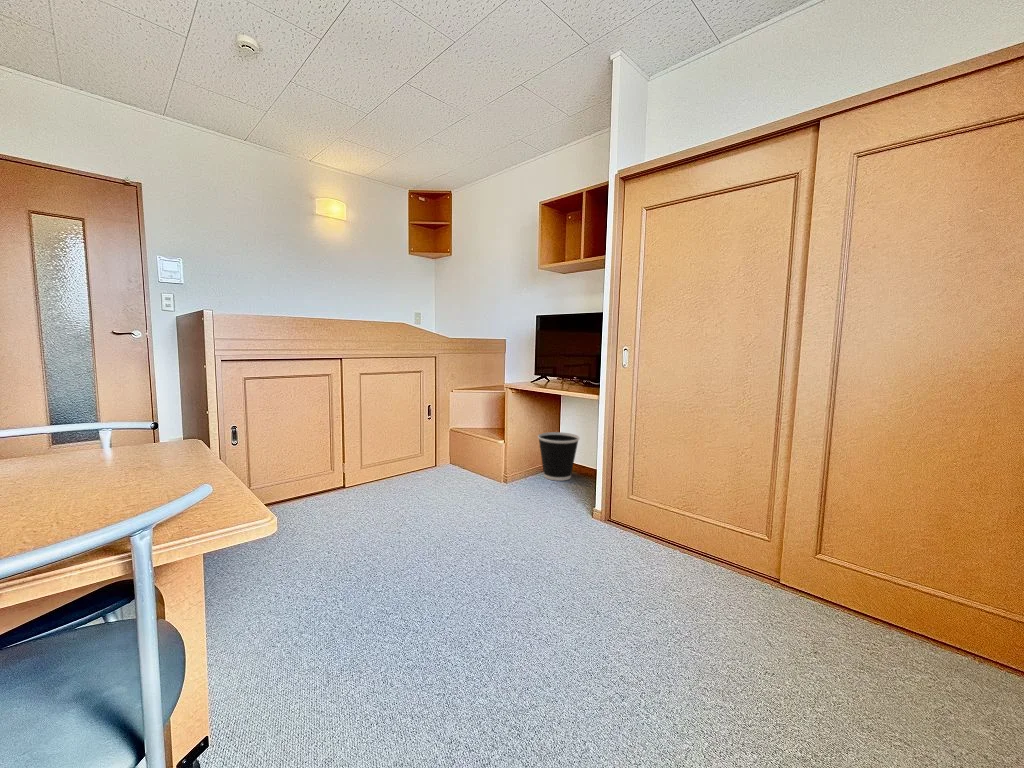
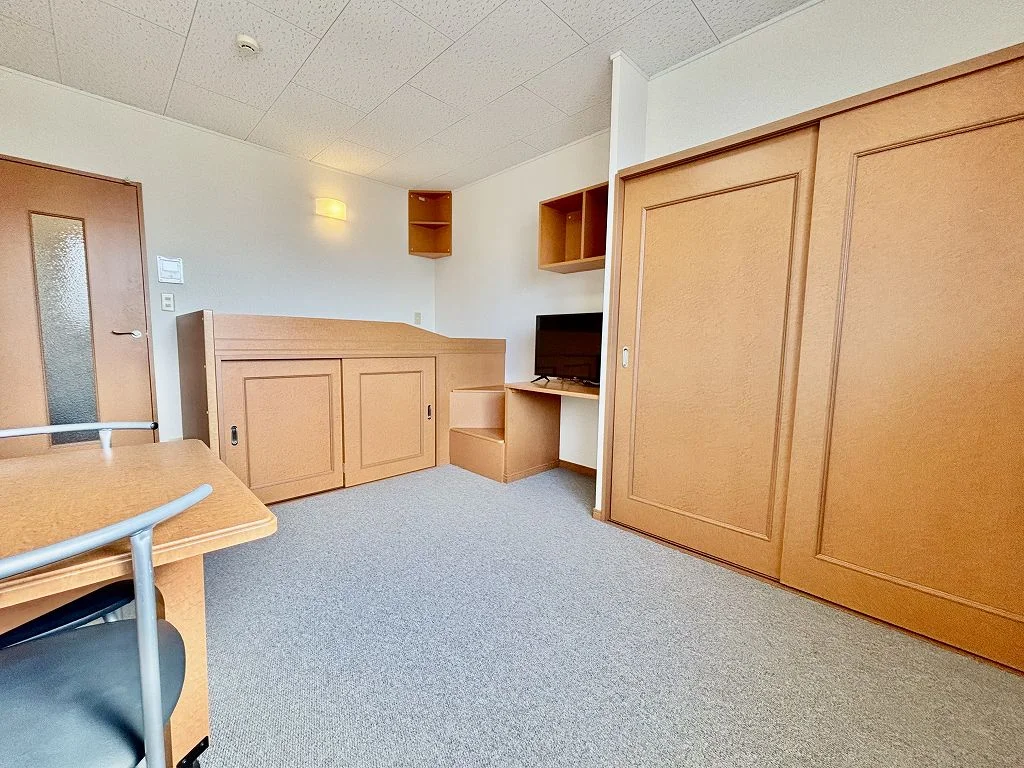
- wastebasket (557, 456)
